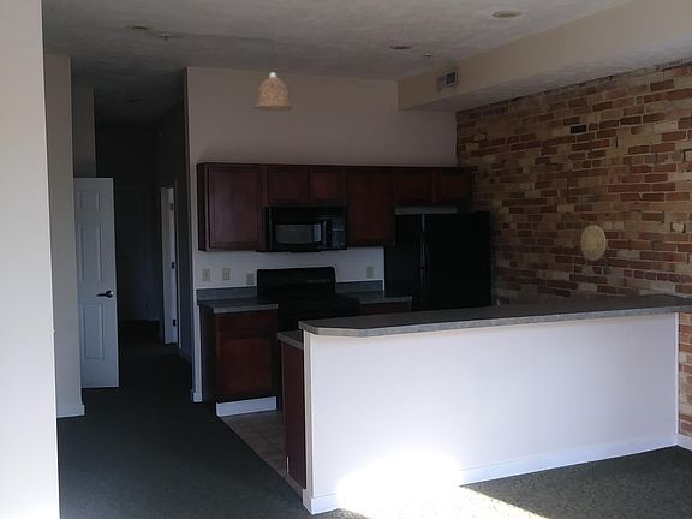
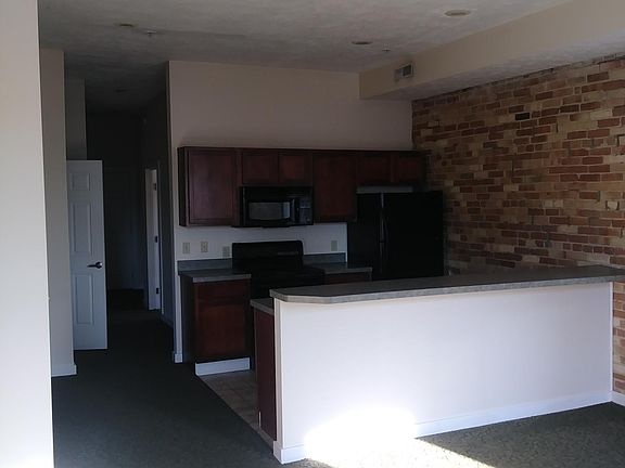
- decorative plate (591, 243)
- pendant lamp (273, 74)
